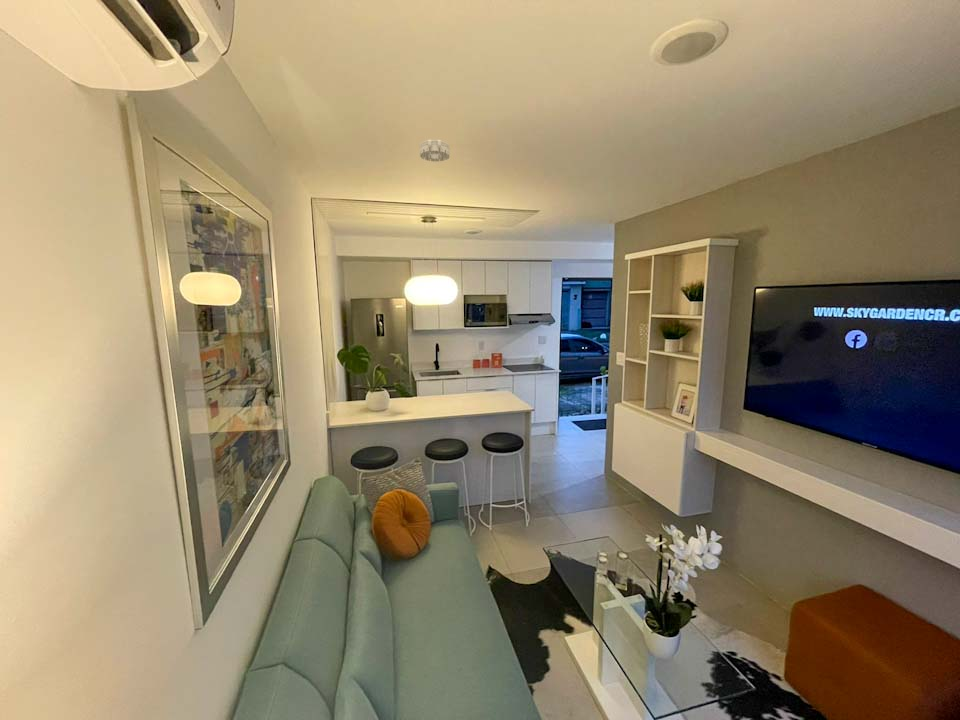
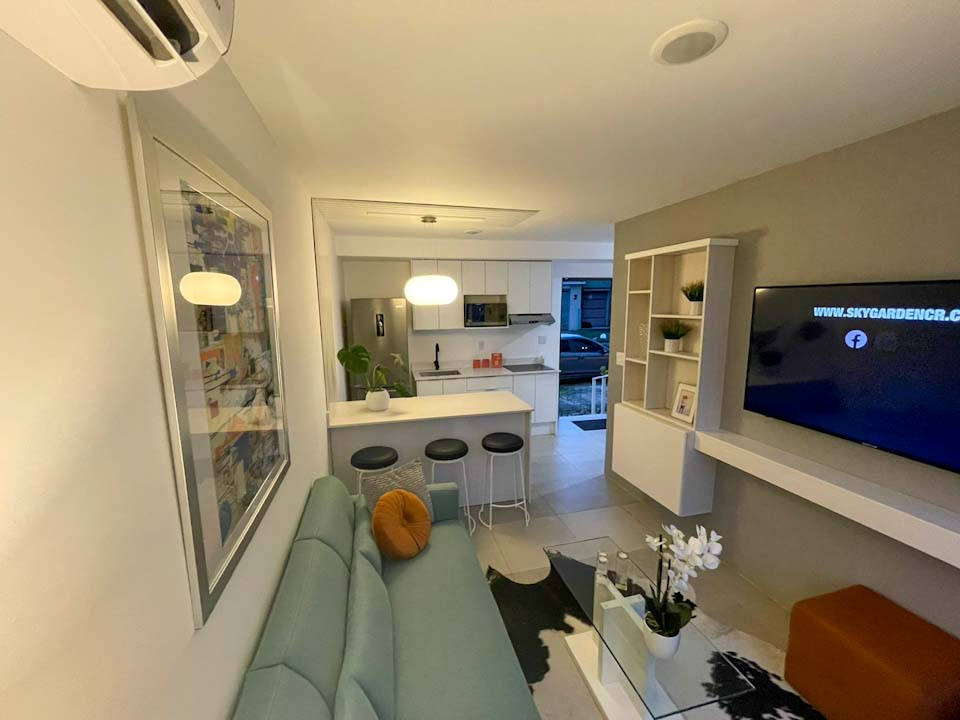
- smoke detector (434, 150)
